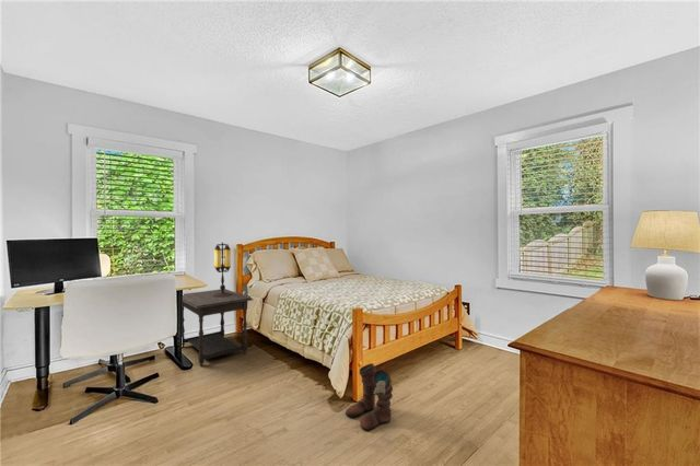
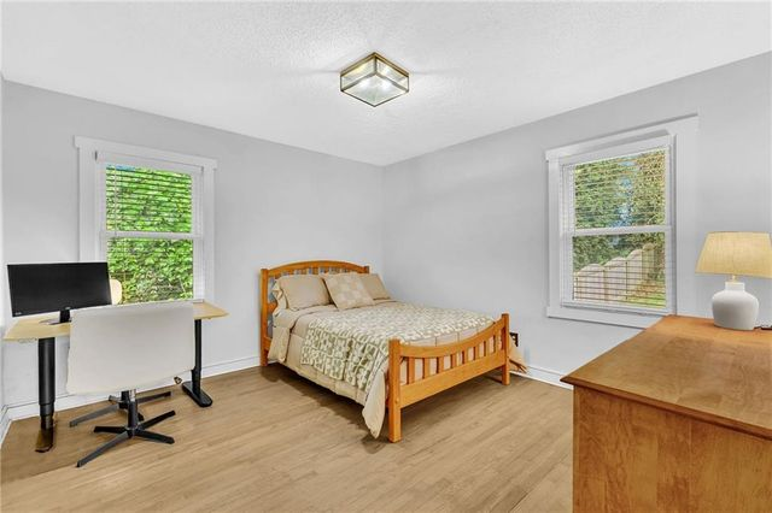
- side table (220, 323)
- boots (372, 393)
- table lamp (222, 268)
